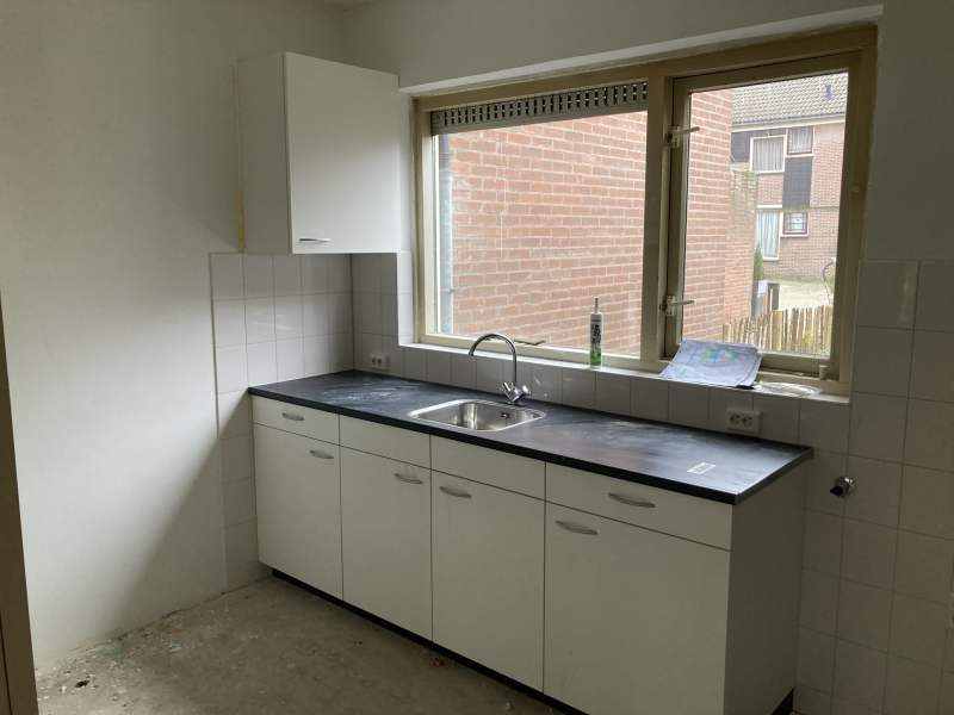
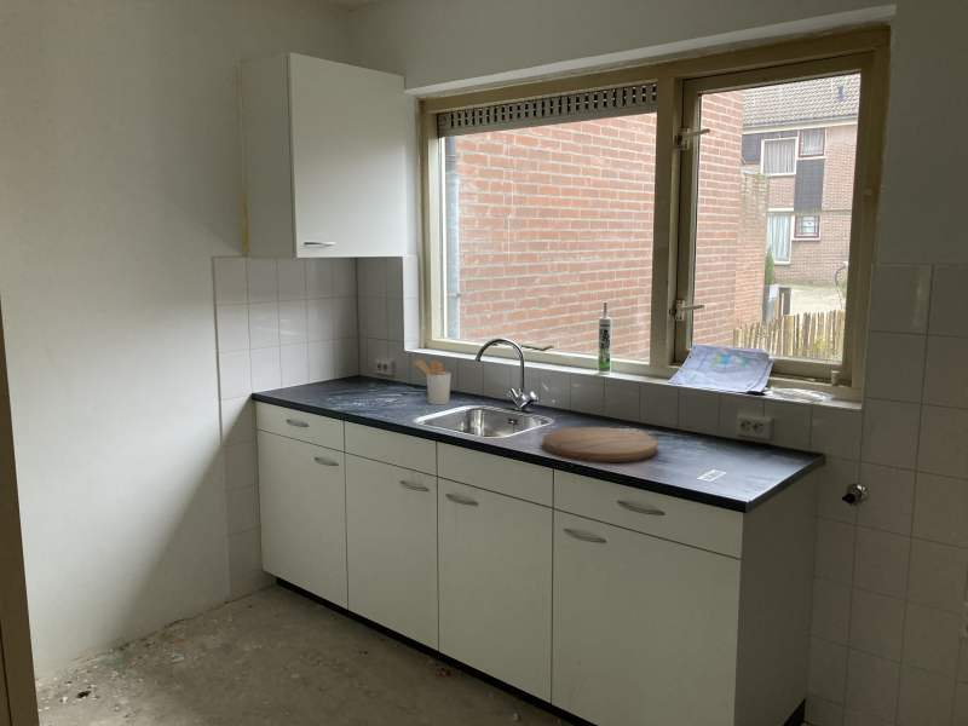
+ cutting board (599, 443)
+ utensil holder (432, 380)
